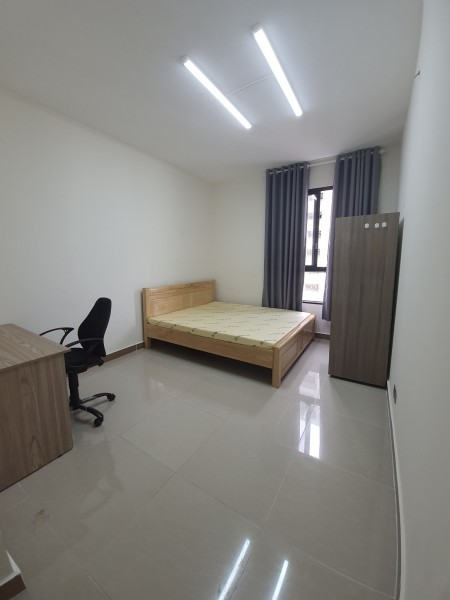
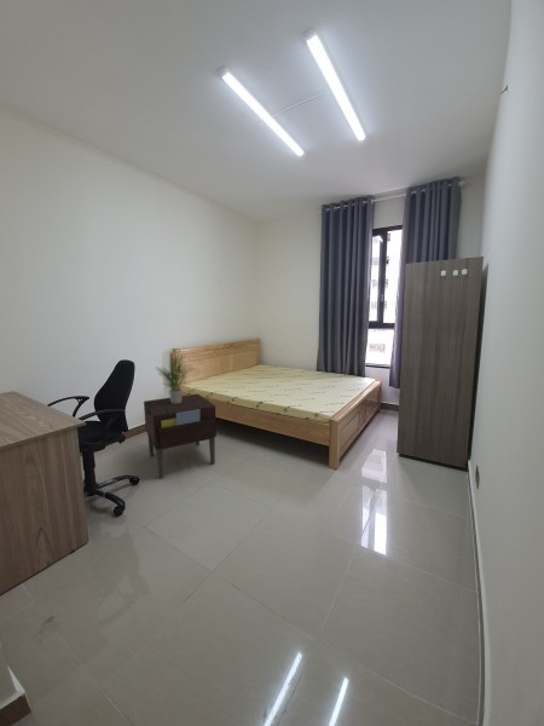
+ potted plant (174, 378)
+ nightstand (180, 432)
